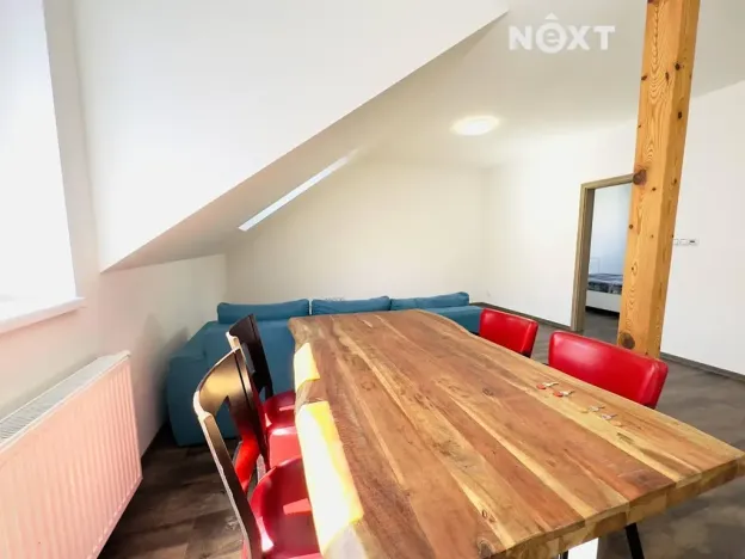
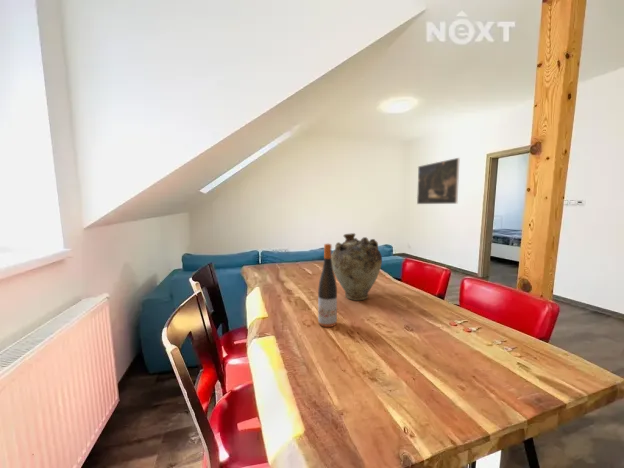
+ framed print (436, 183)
+ wine bottle (327, 284)
+ vase (355, 266)
